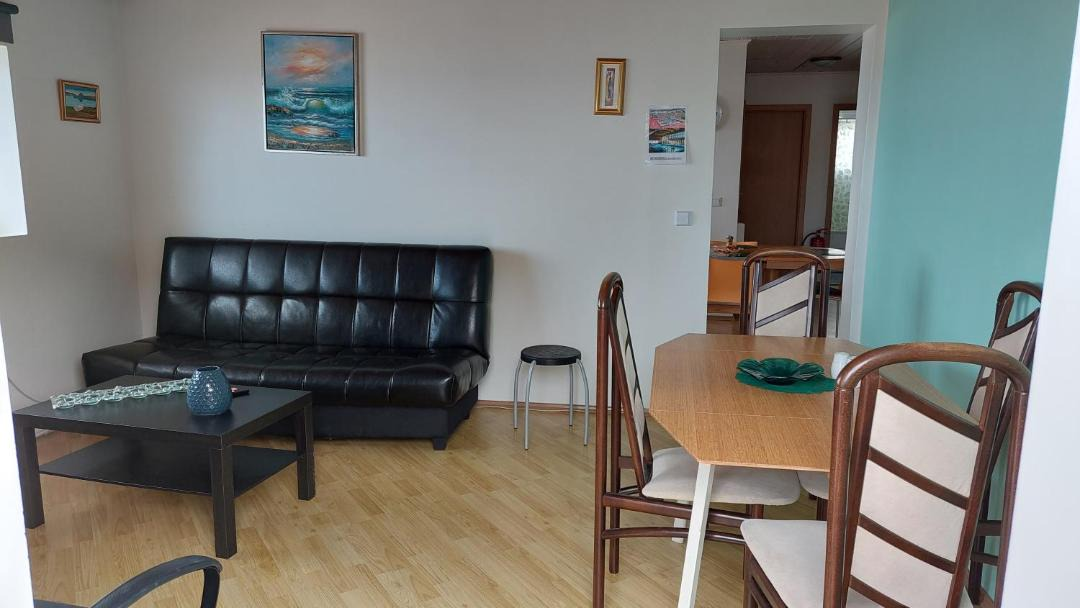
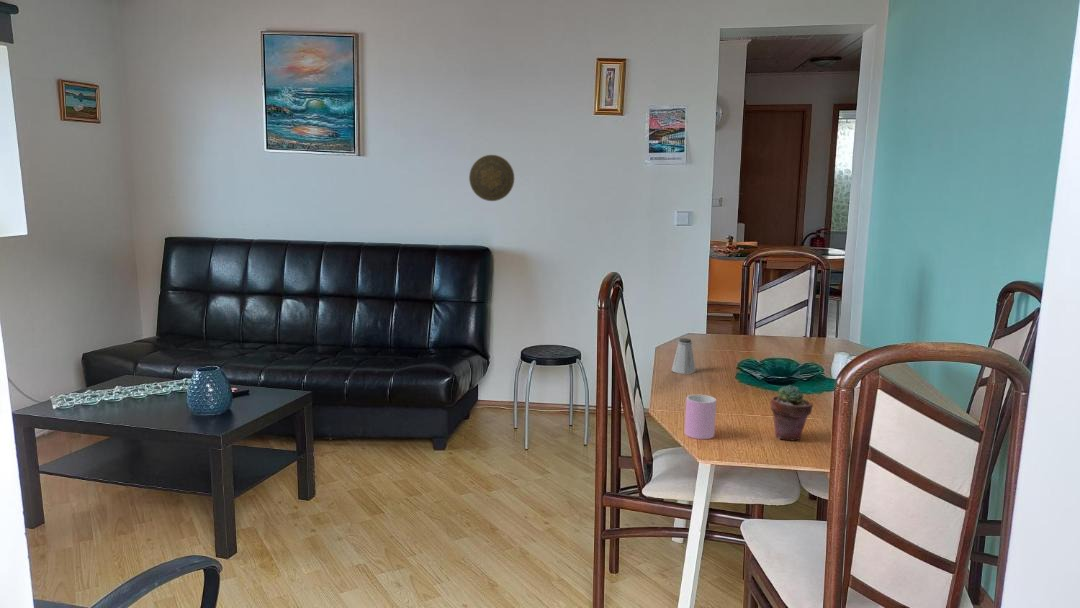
+ cup (700, 414)
+ saltshaker (684, 355)
+ potted succulent (790, 411)
+ decorative plate (491, 178)
